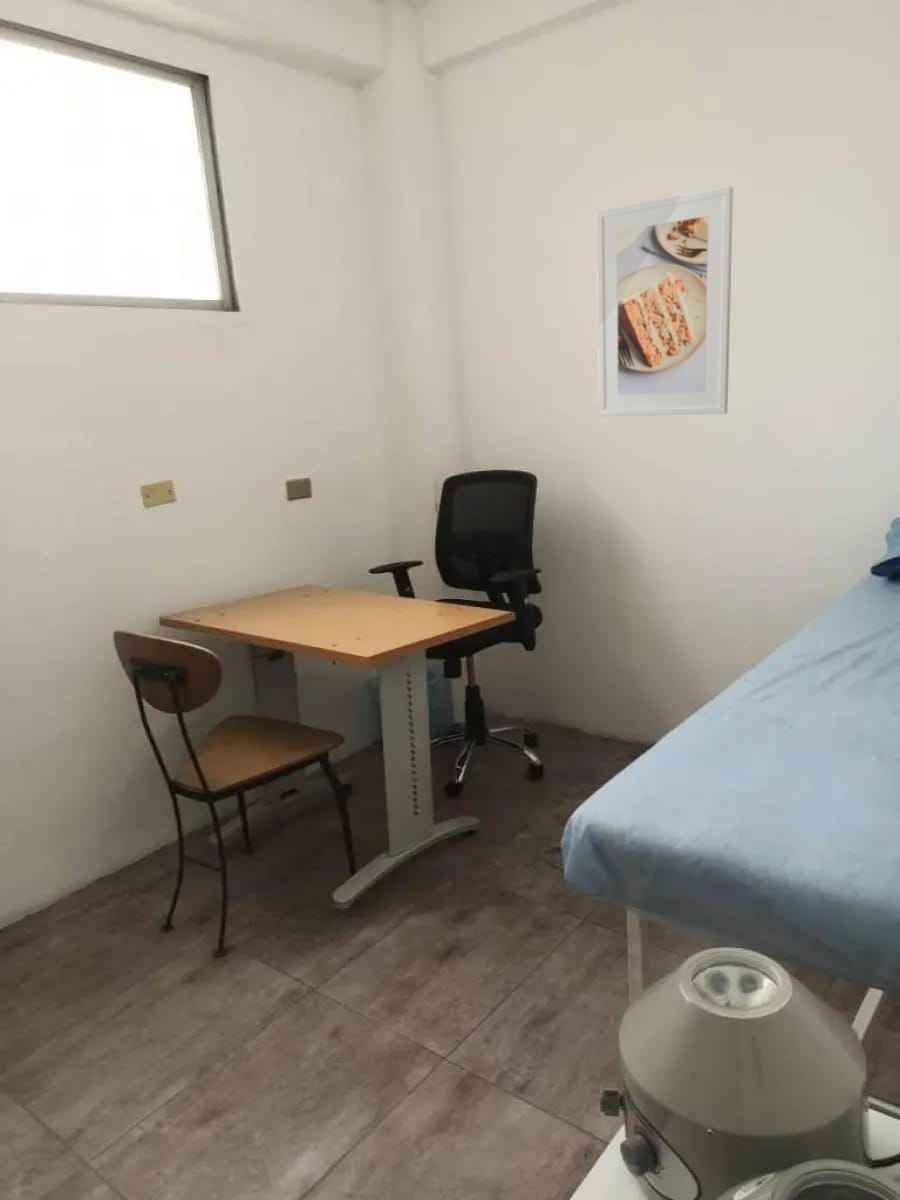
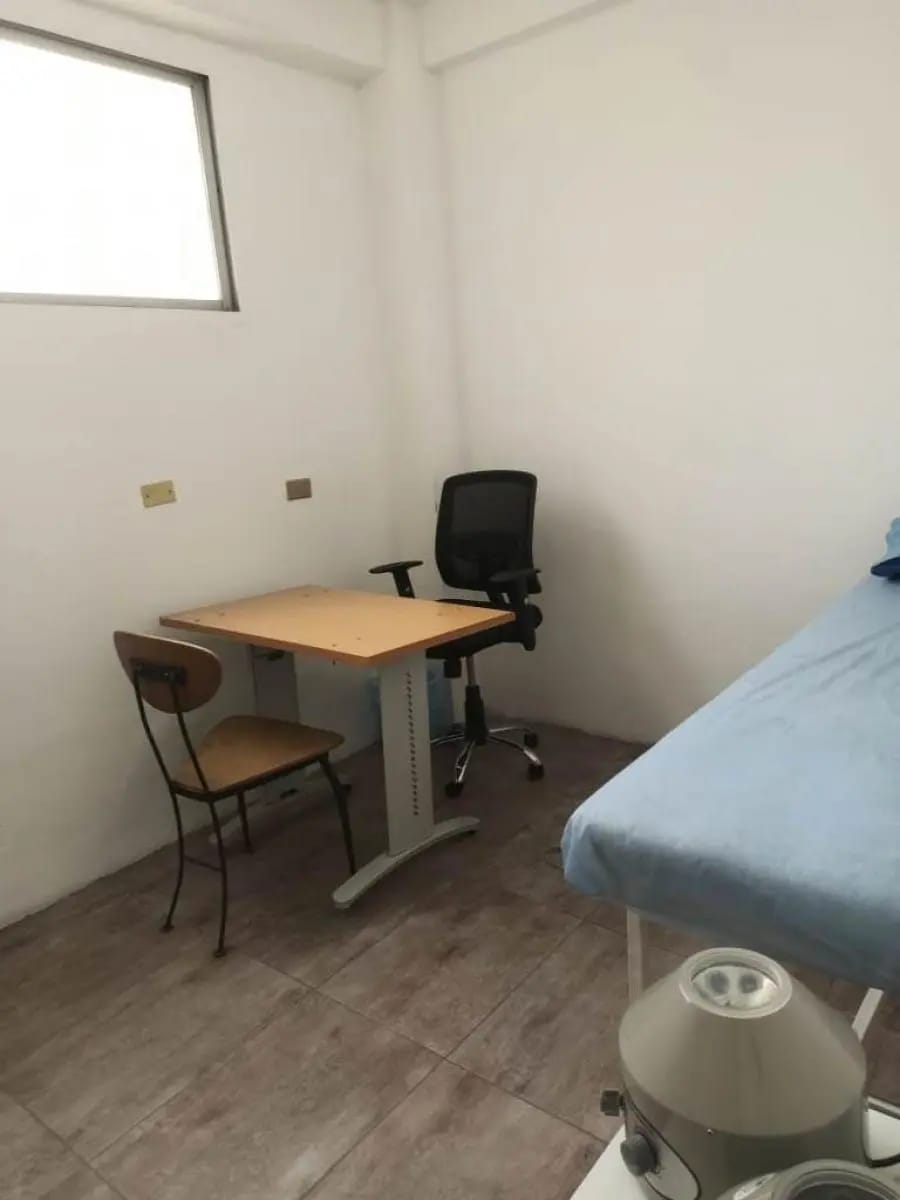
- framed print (660, 310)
